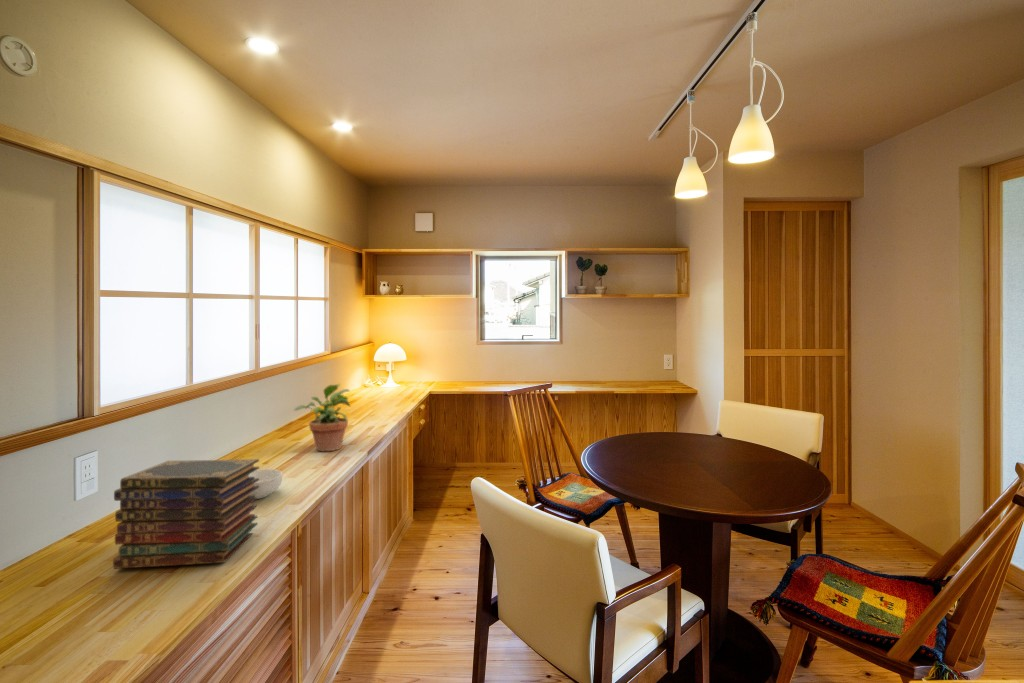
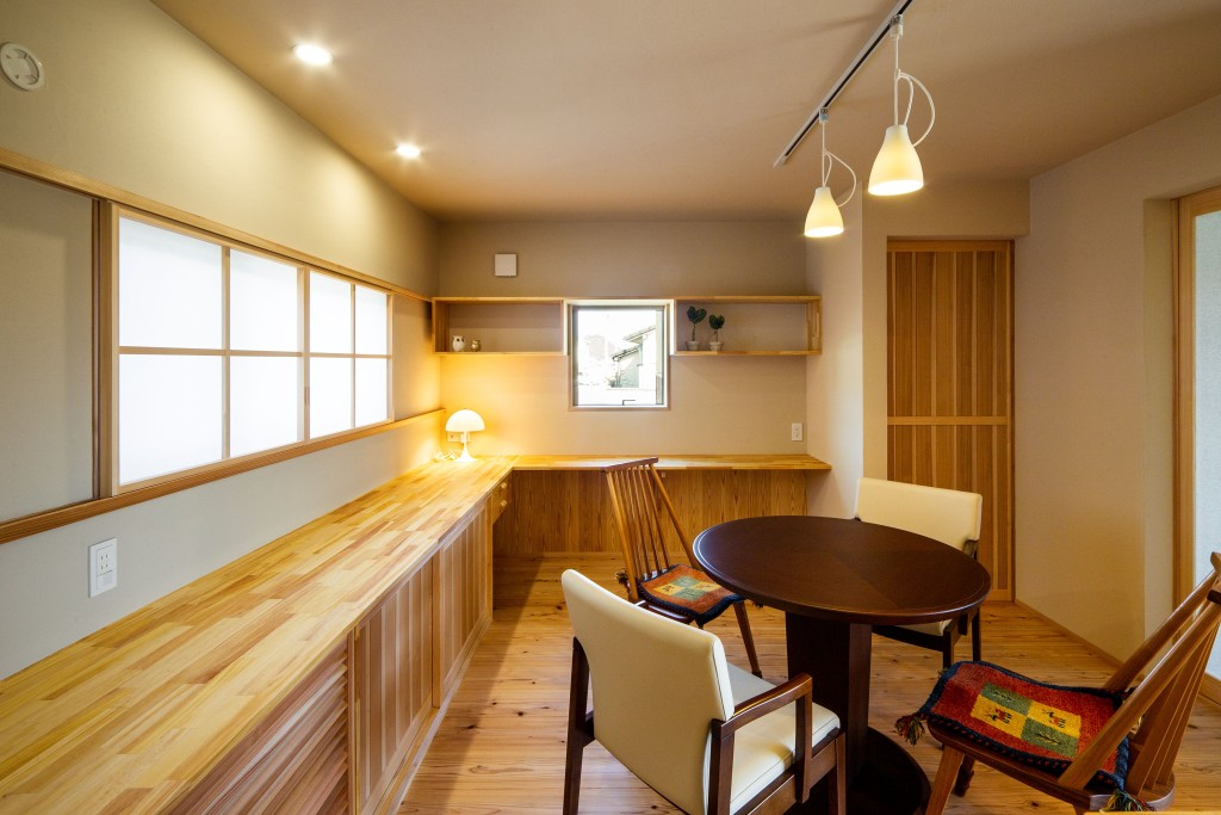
- potted plant (325, 415)
- book stack (193, 509)
- cereal bowl (255, 485)
